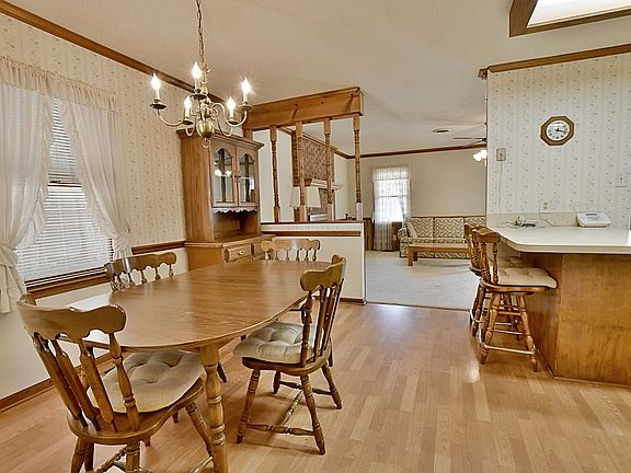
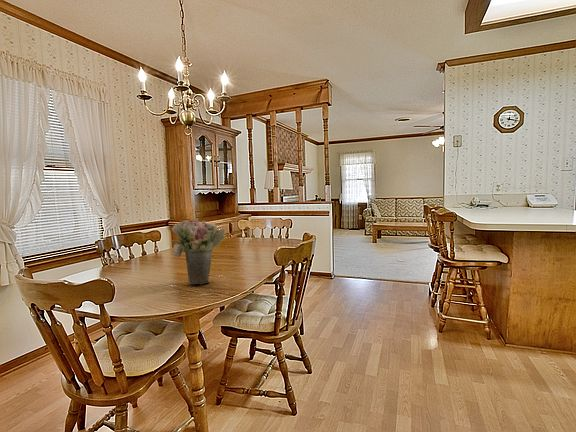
+ flower bouquet (195, 251)
